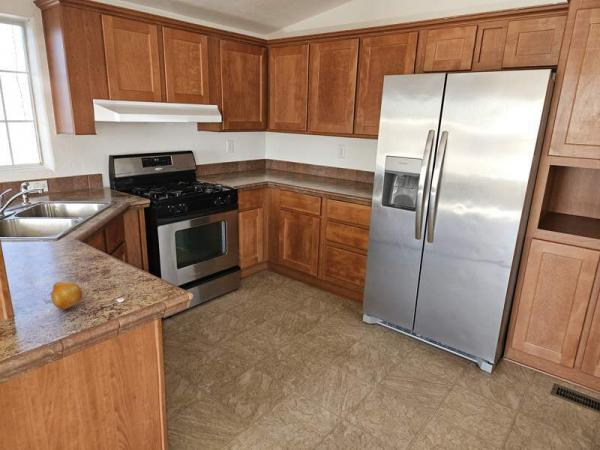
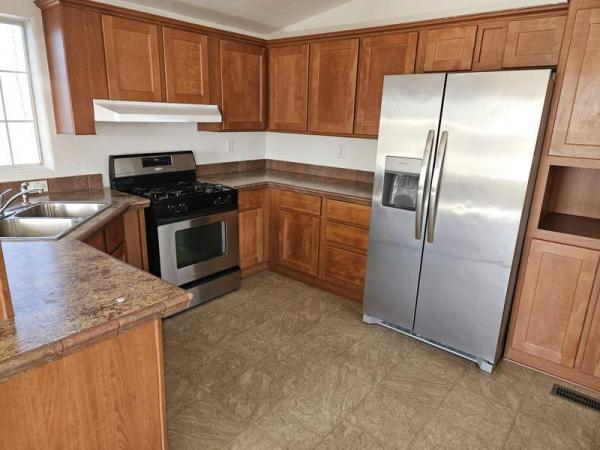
- fruit (66, 295)
